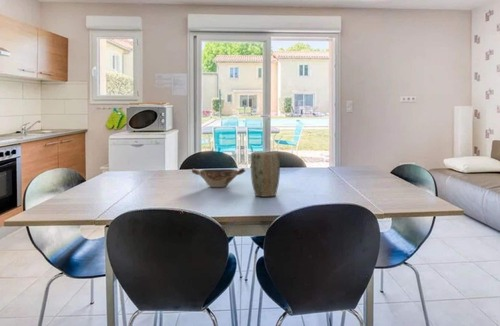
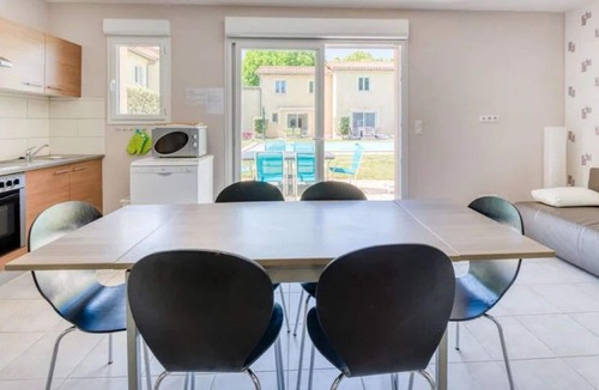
- bowl (218, 177)
- plant pot (265, 173)
